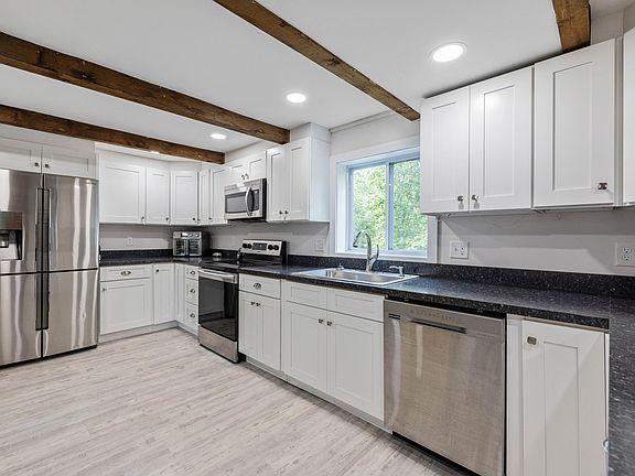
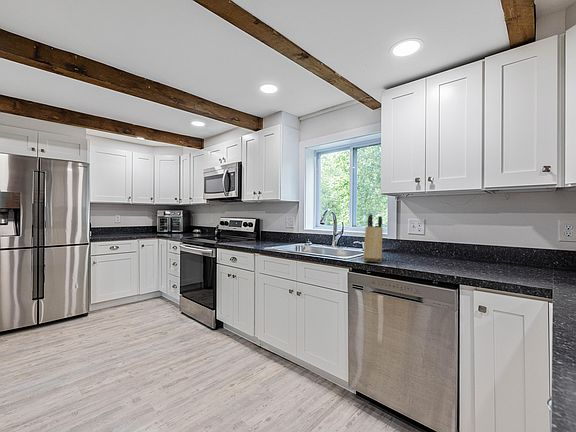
+ knife block (373, 236)
